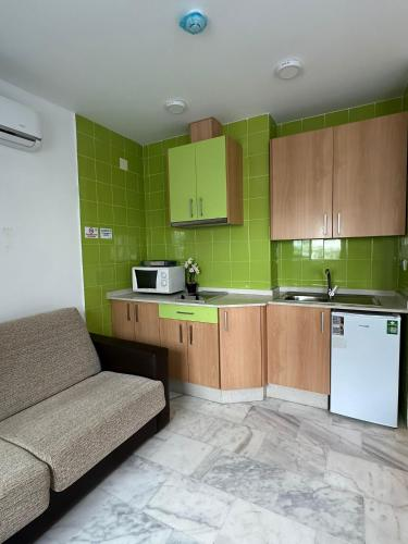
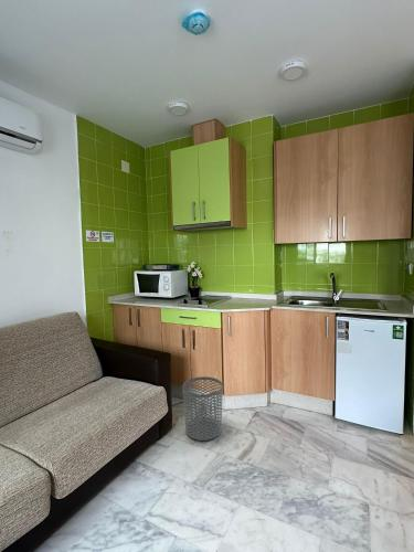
+ waste bin (202, 407)
